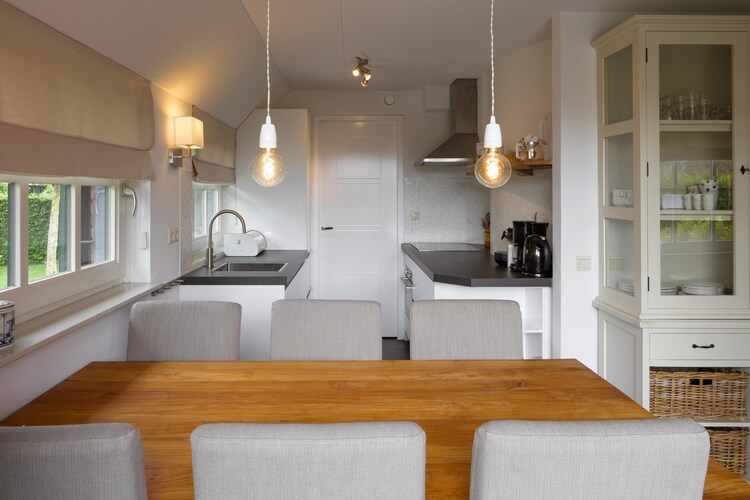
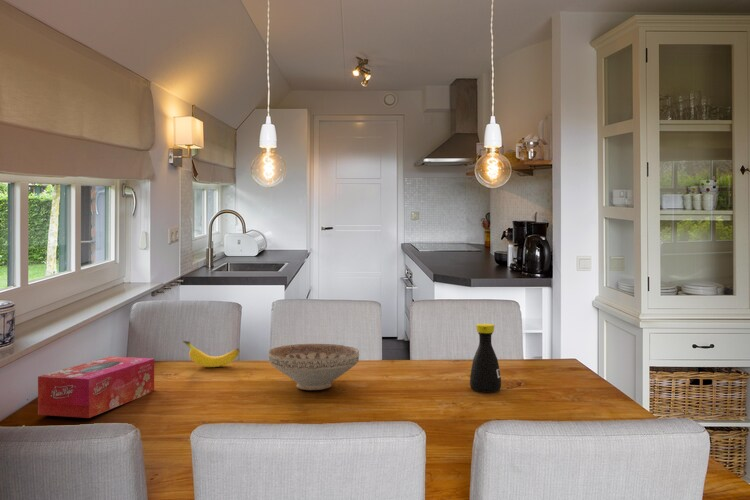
+ banana (211, 356)
+ bottle (485, 356)
+ decorative bowl (314, 368)
+ tissue box (100, 384)
